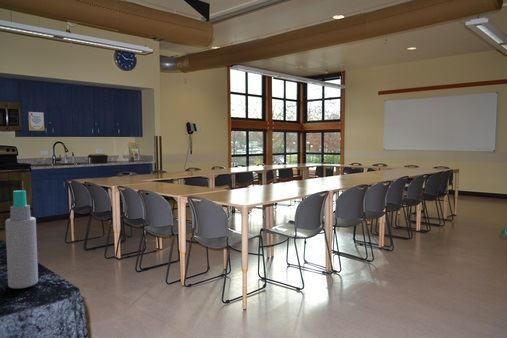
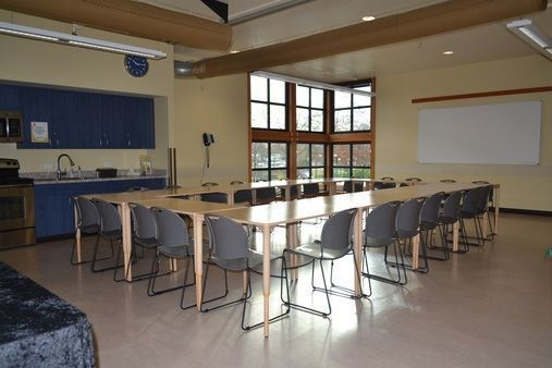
- spray bottle (21, 238)
